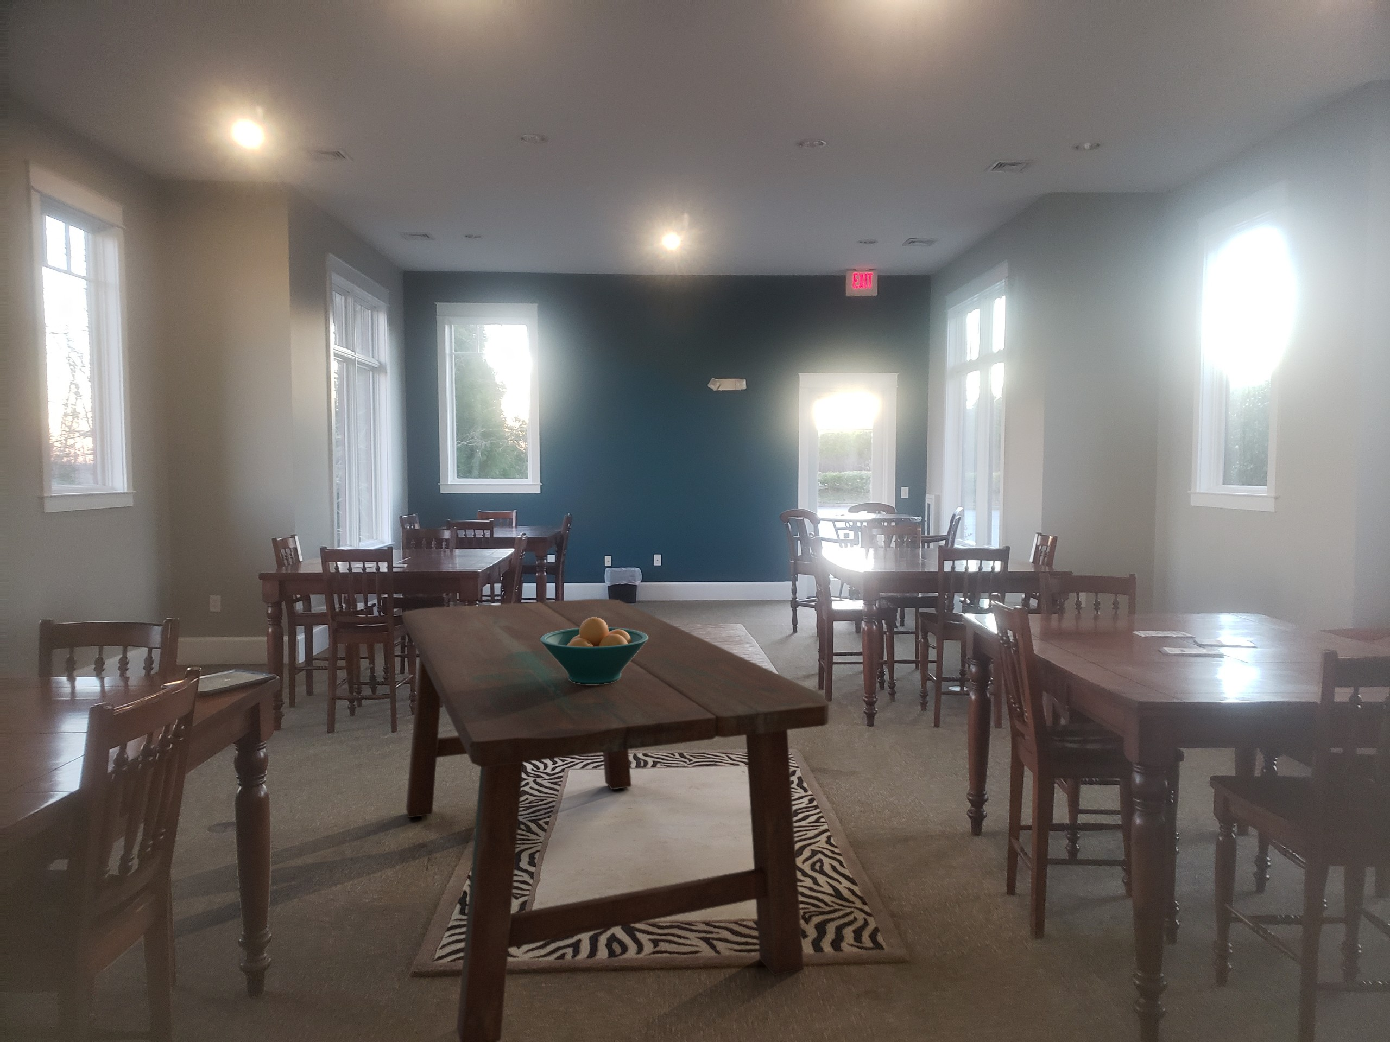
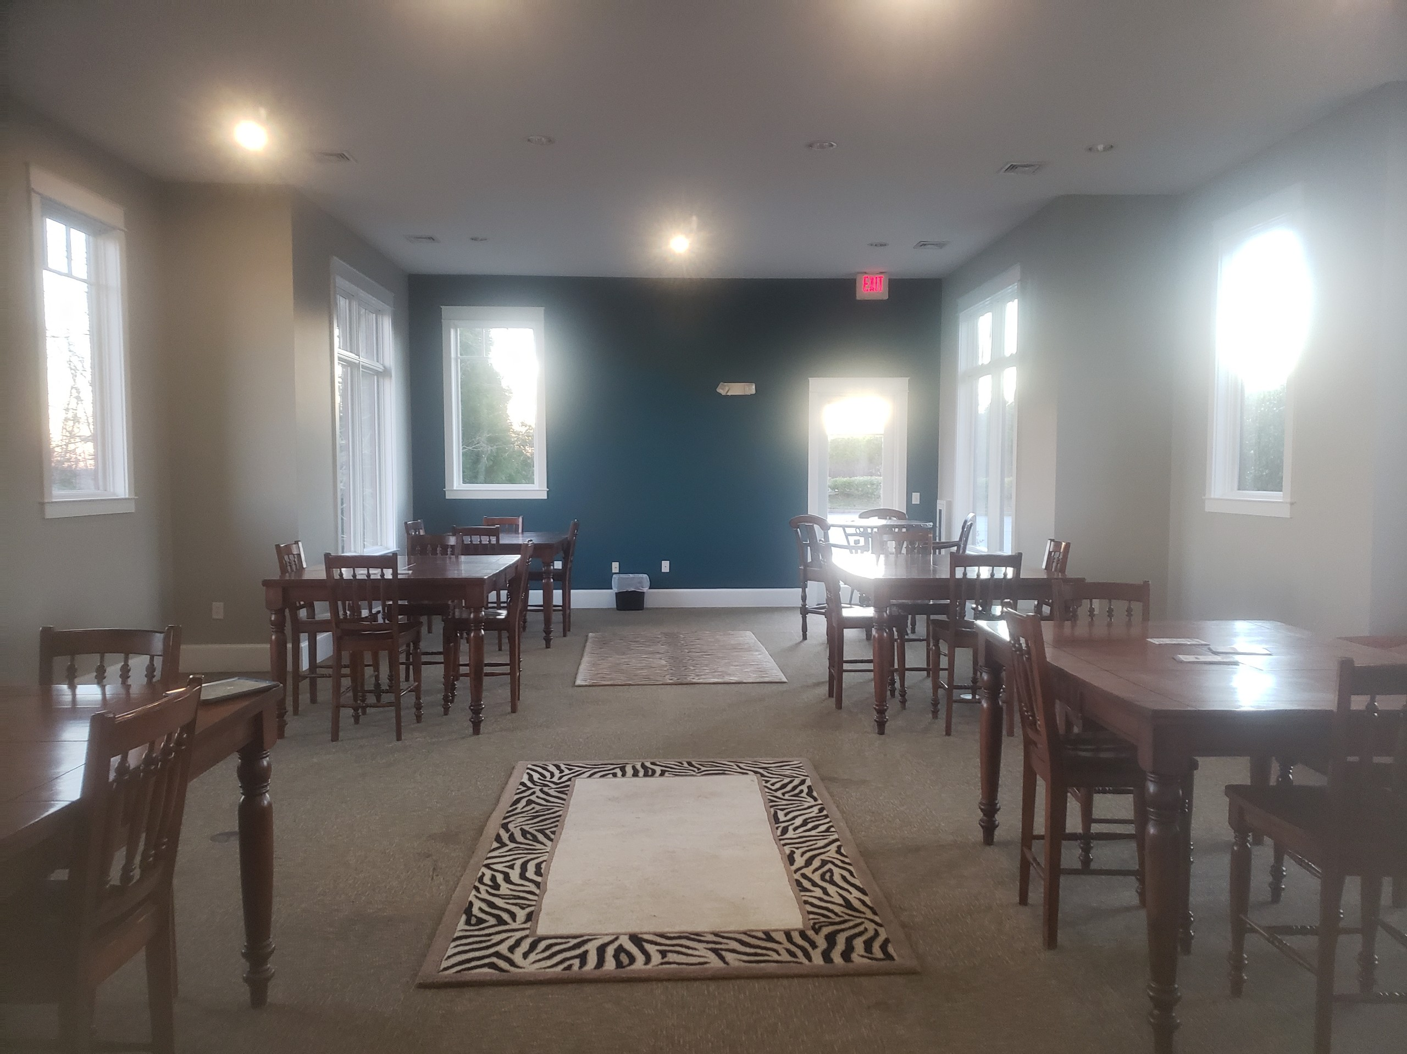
- fruit bowl (594, 647)
- dining table (568, 756)
